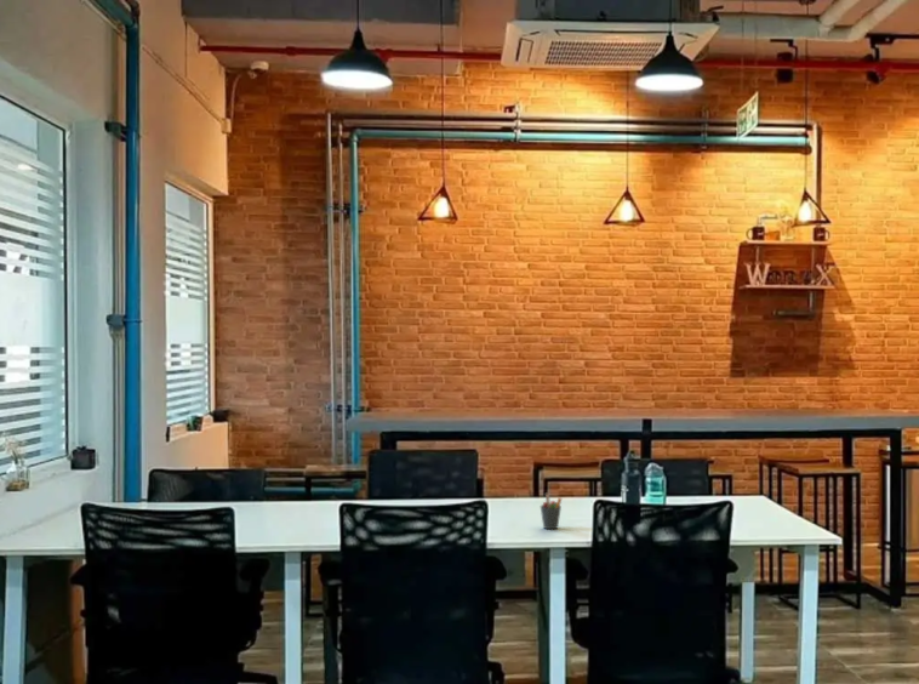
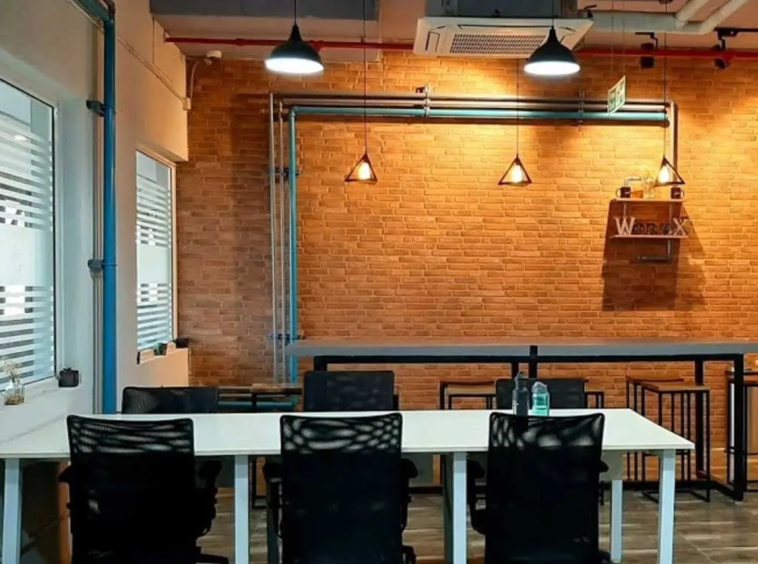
- pen holder (550, 511)
